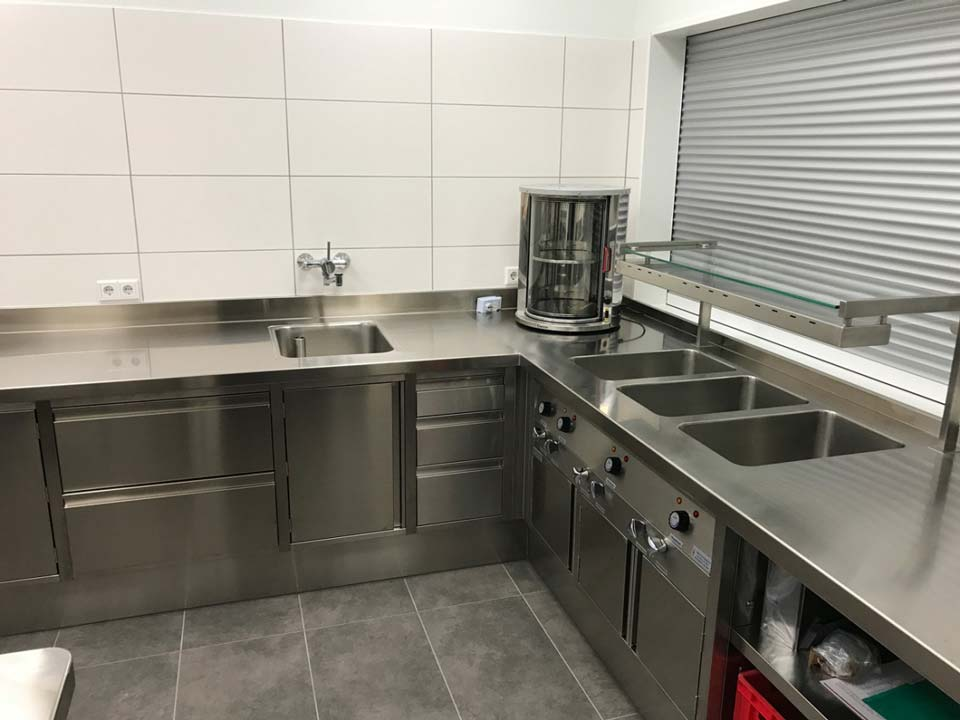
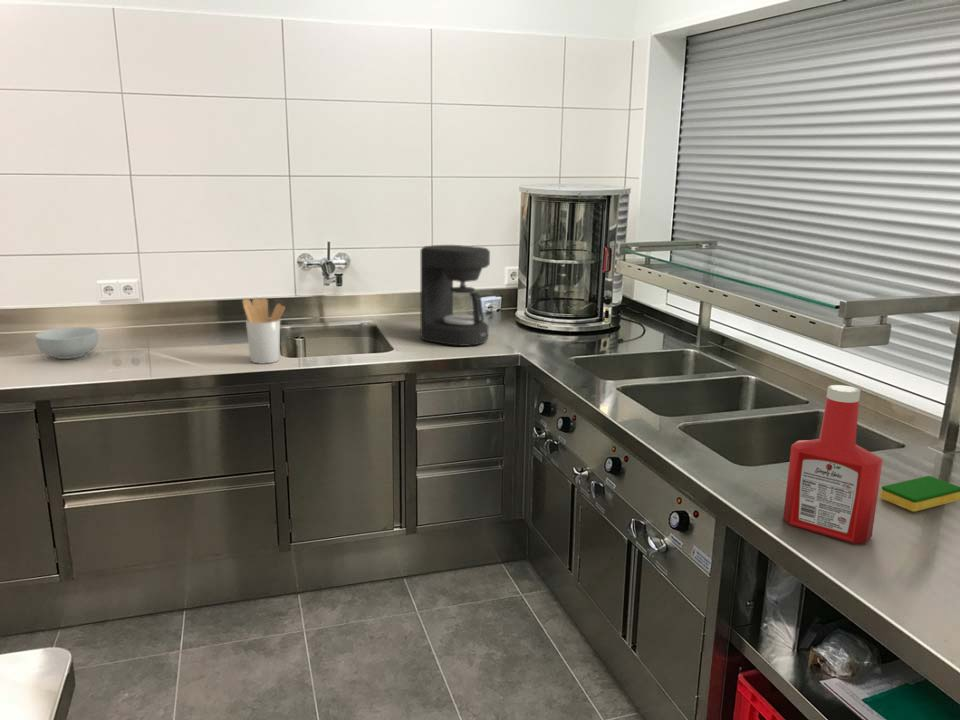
+ cereal bowl (68, 344)
+ utensil holder (261, 328)
+ dish sponge (921, 493)
+ coffee maker (455, 292)
+ soap bottle (835, 459)
